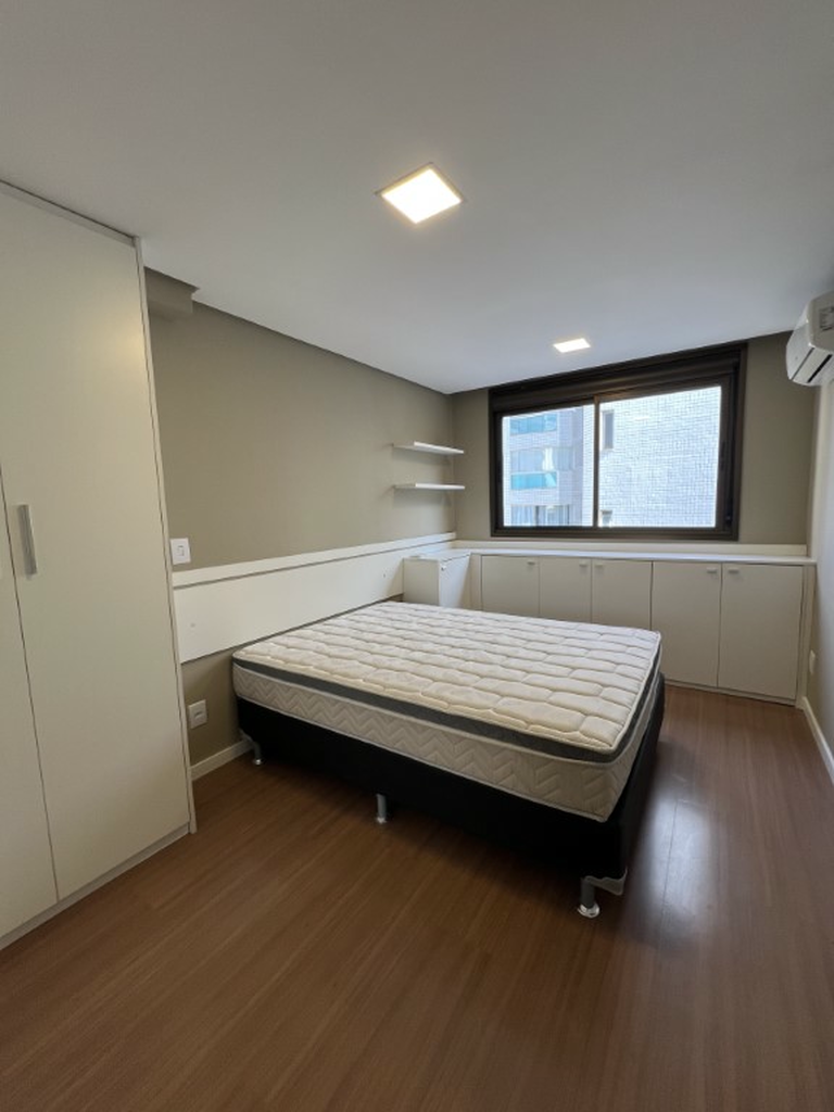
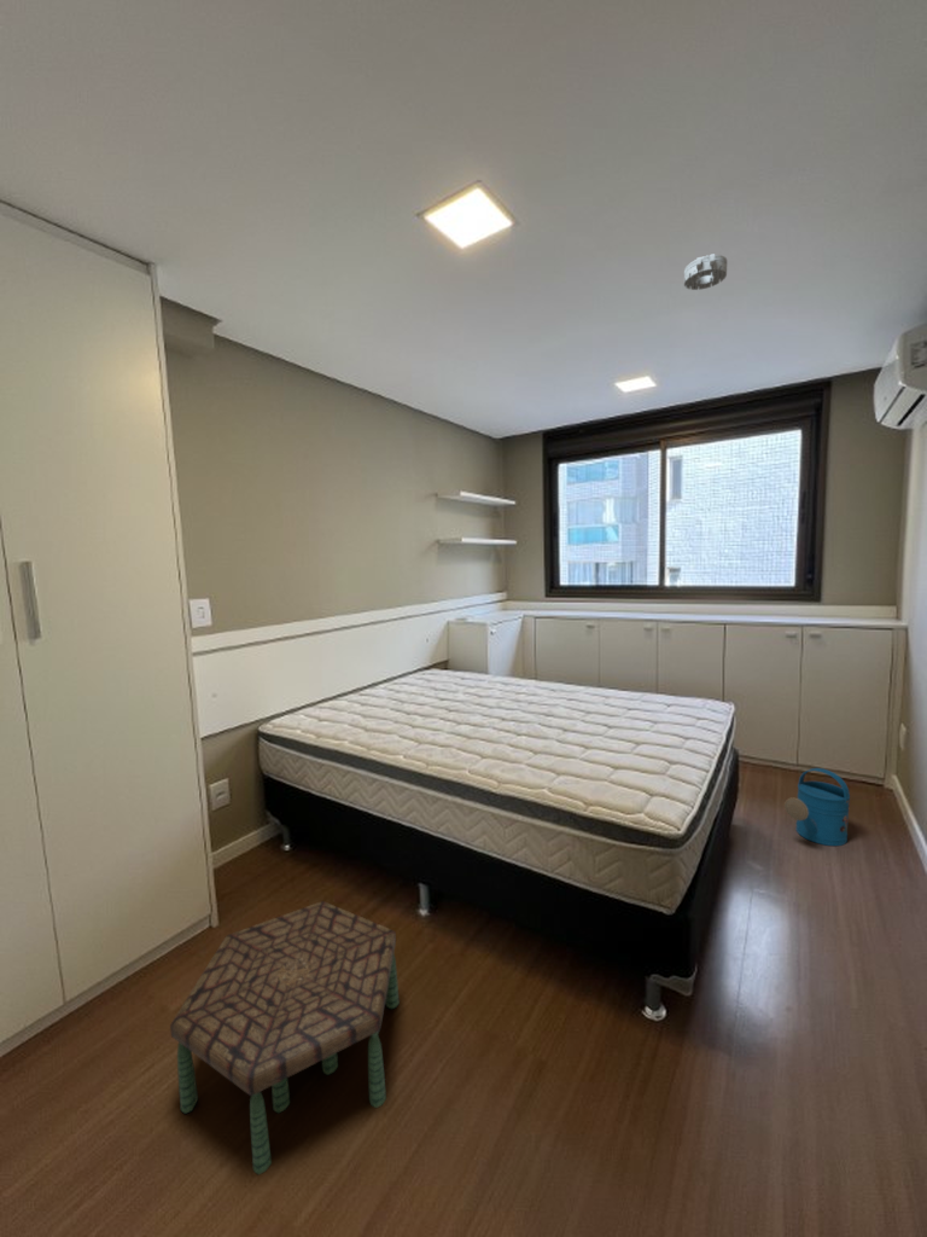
+ smoke detector (705, 271)
+ side table (296, 1010)
+ watering can (814, 806)
